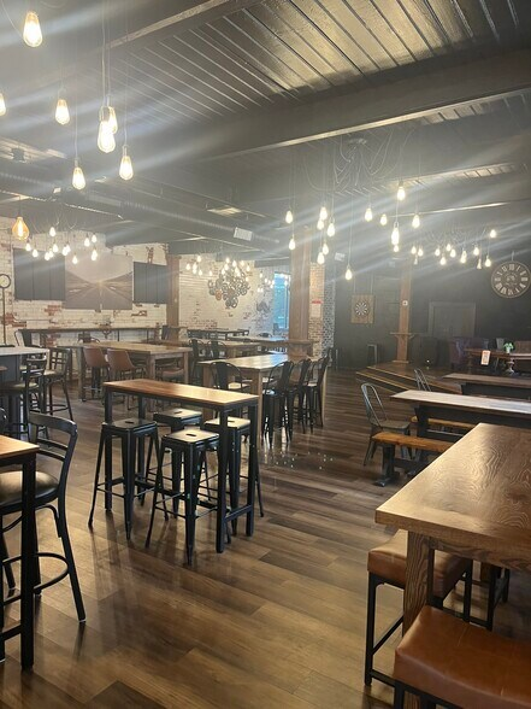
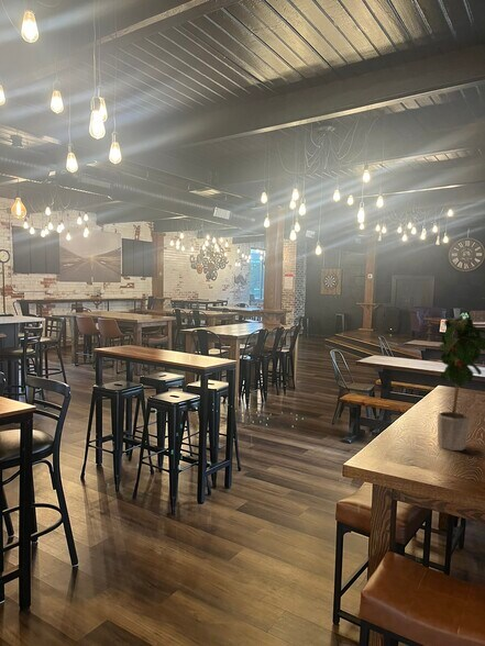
+ potted plant (459, 381)
